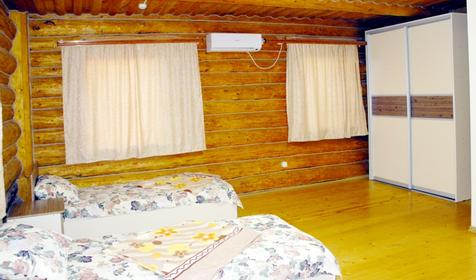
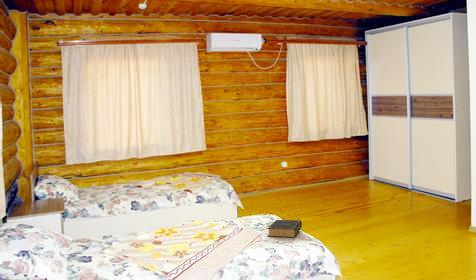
+ book (285, 228)
